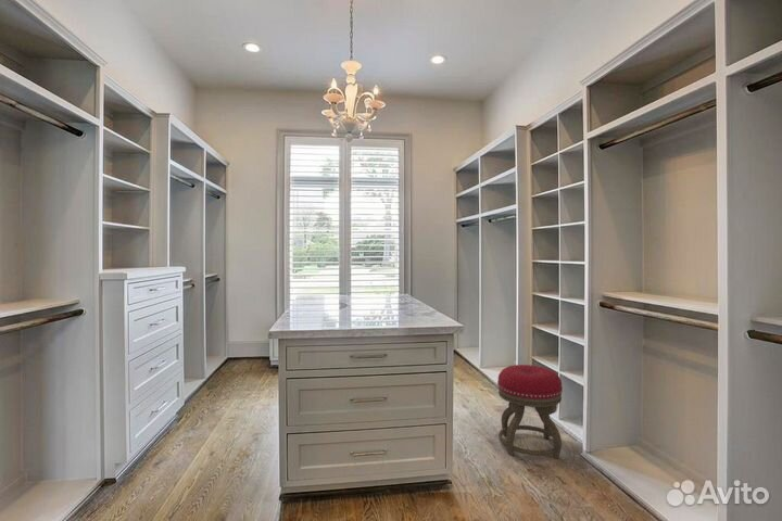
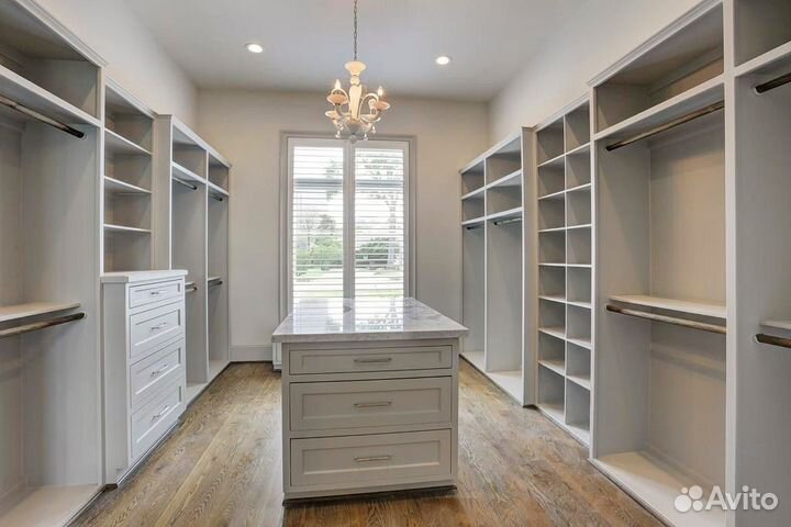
- stool (529, 406)
